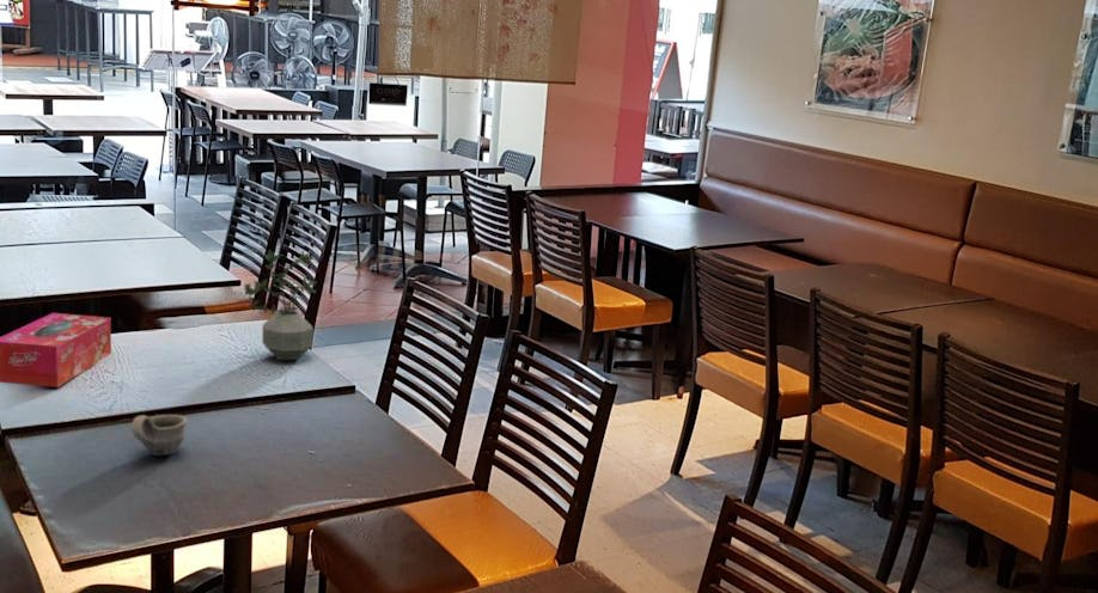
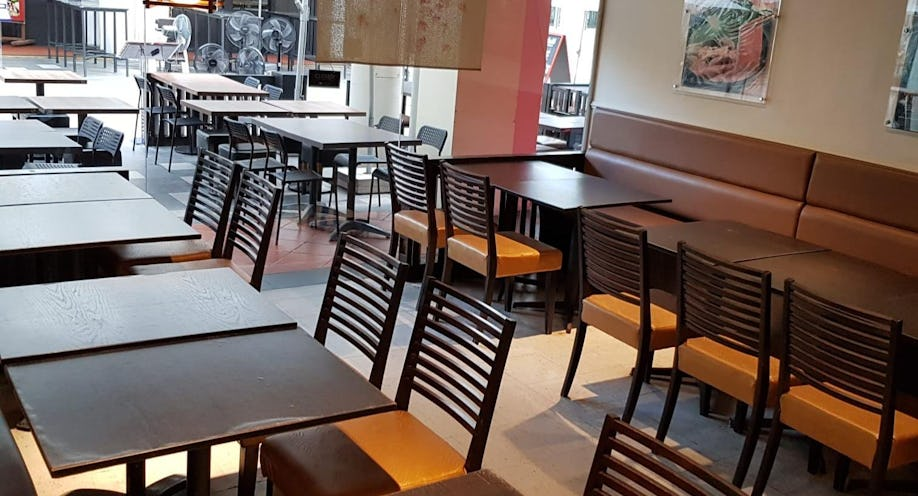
- cup (157, 432)
- tissue box (55, 348)
- potted plant (281, 301)
